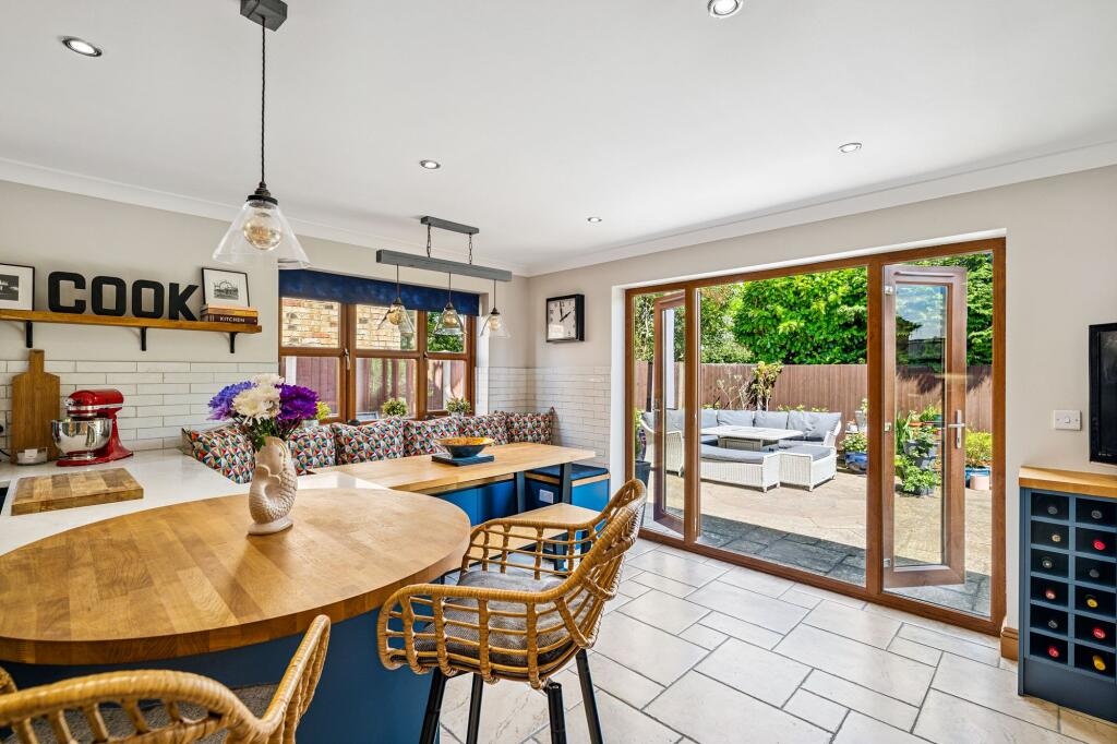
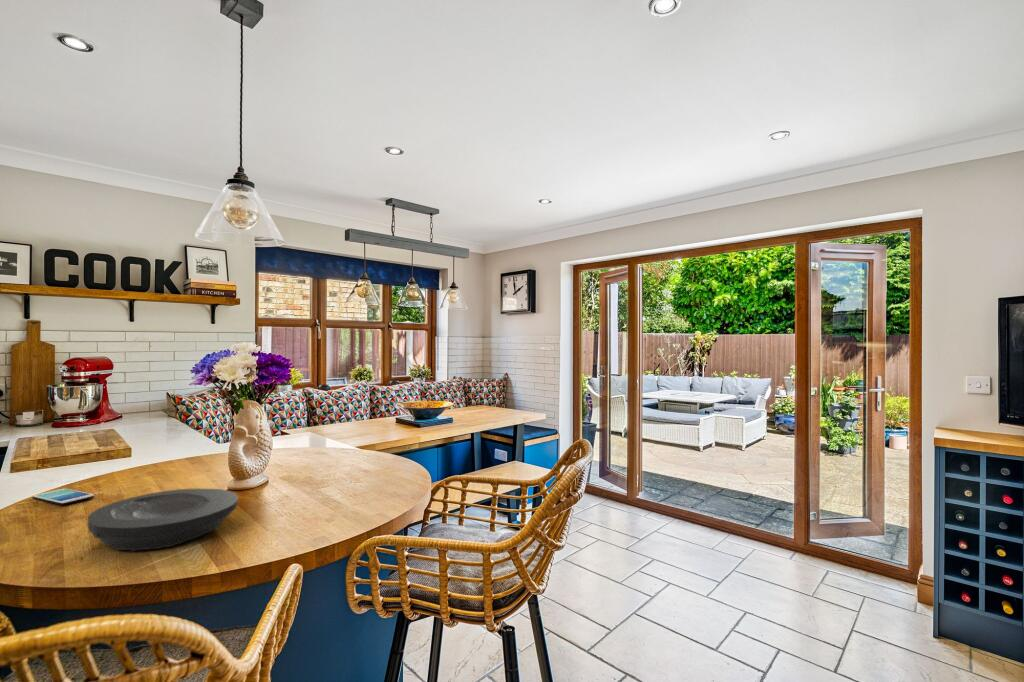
+ smartphone (63, 496)
+ plate (167, 519)
